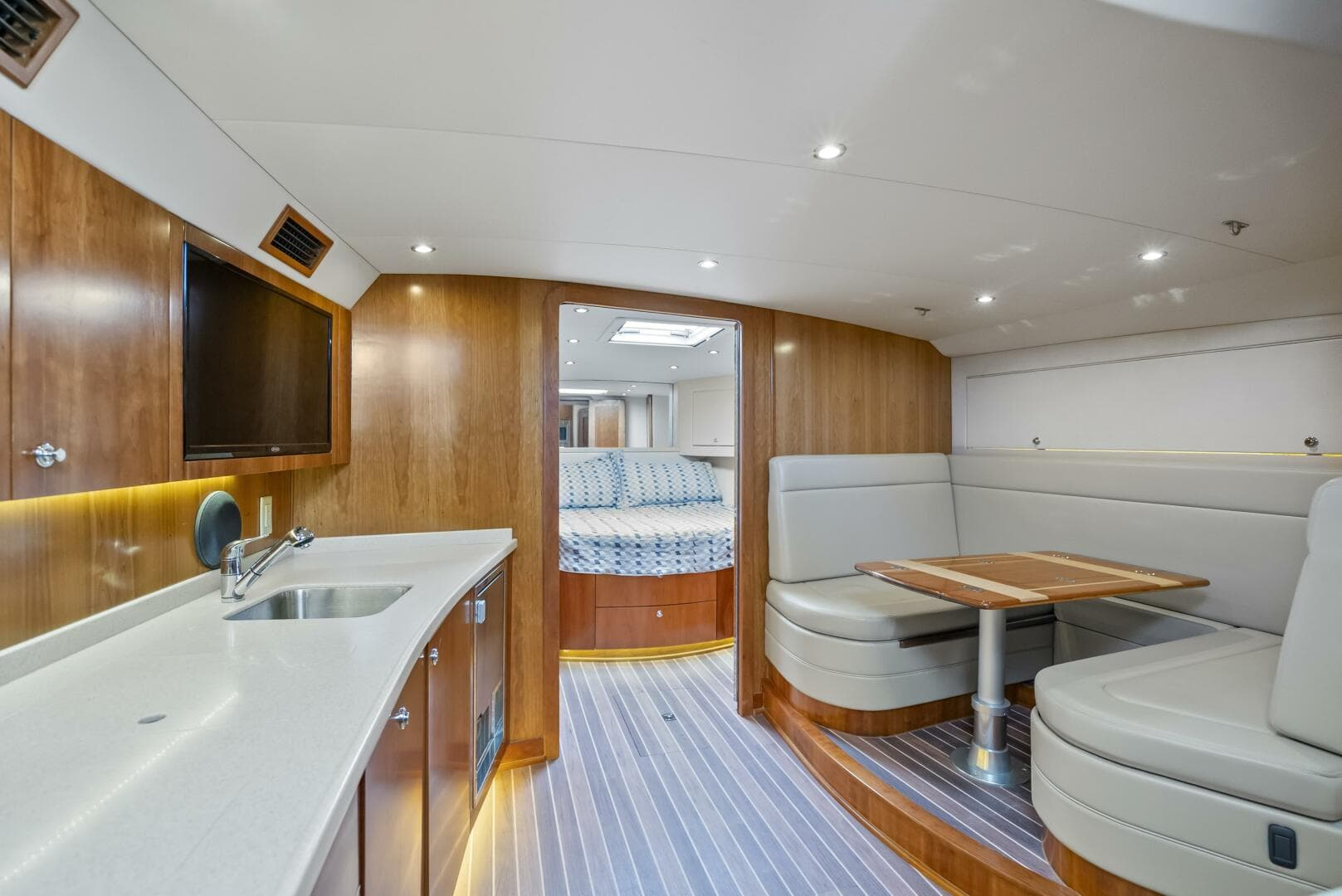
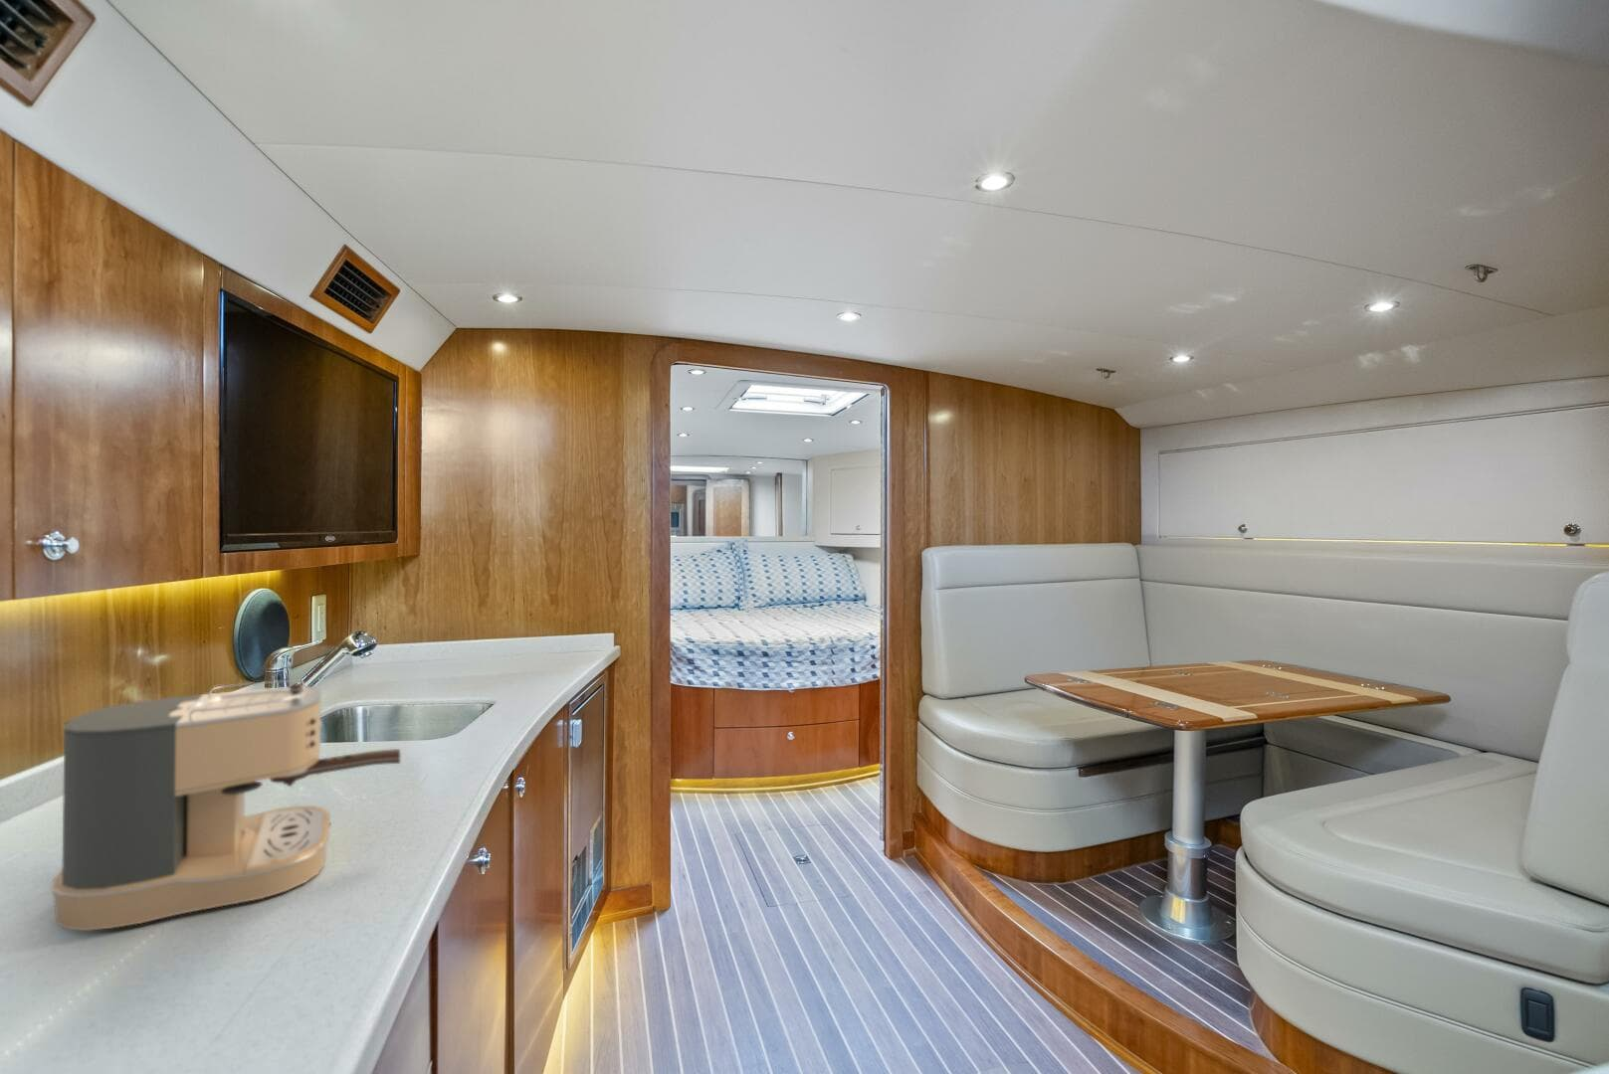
+ coffee maker (248, 778)
